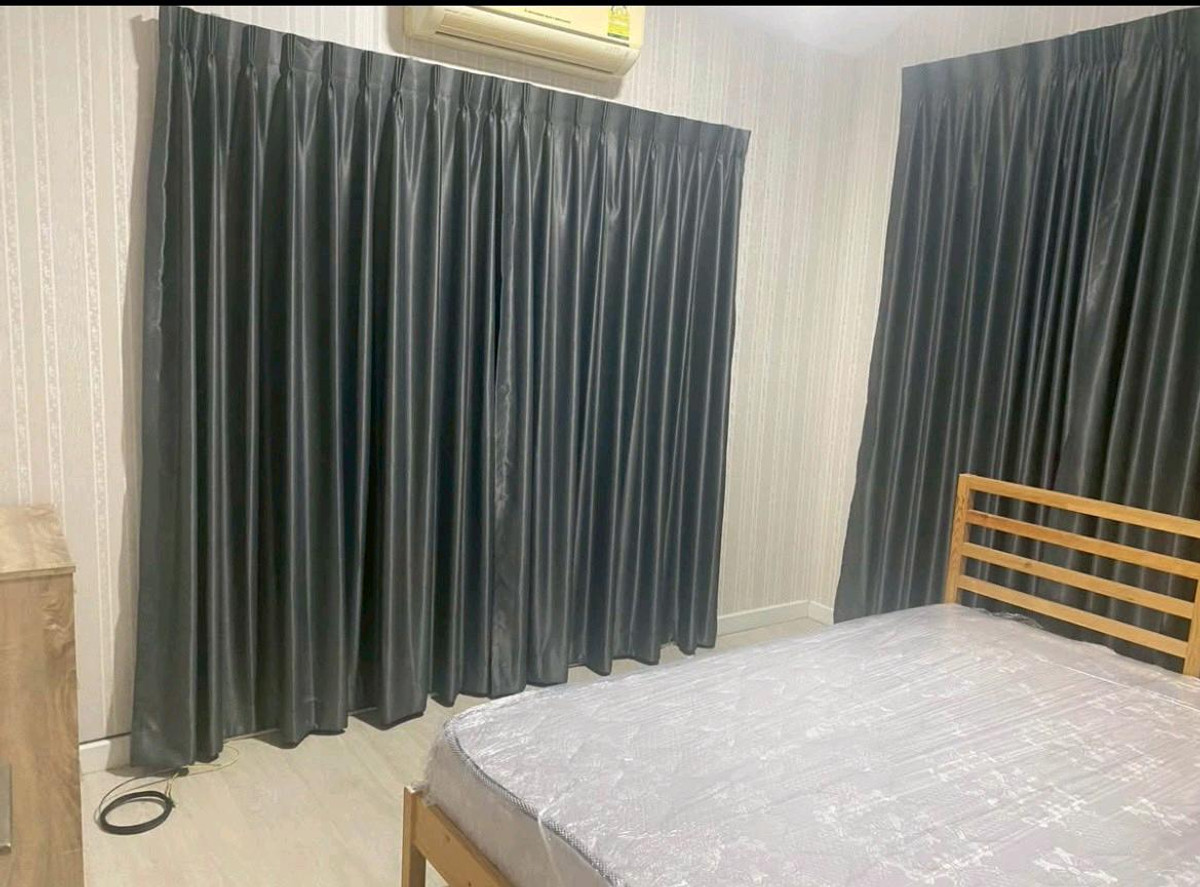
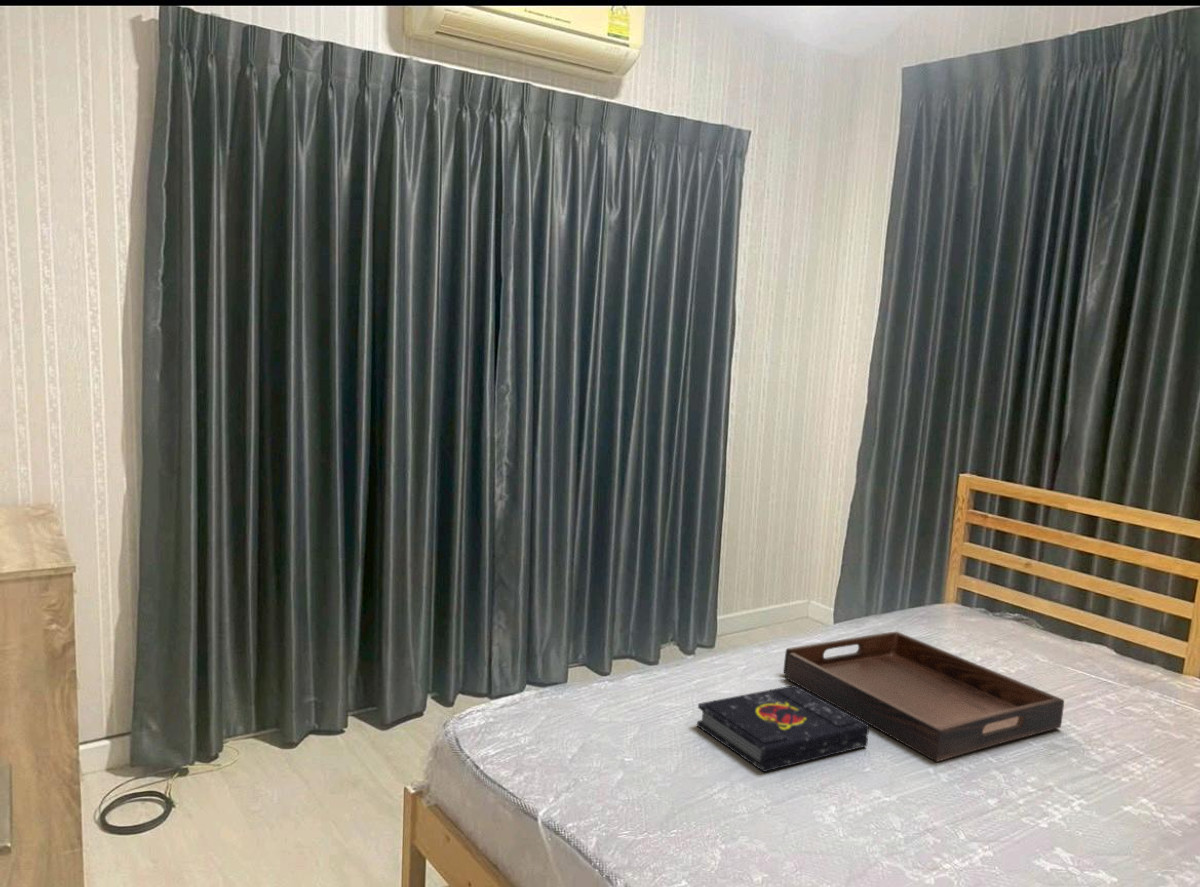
+ serving tray (913, 686)
+ book (781, 724)
